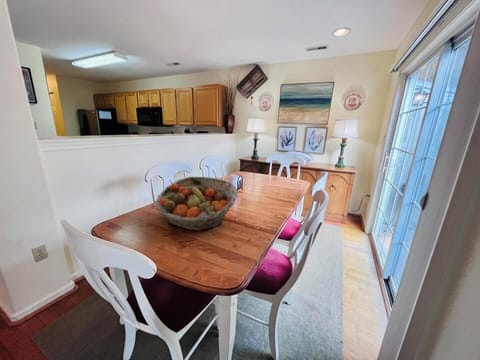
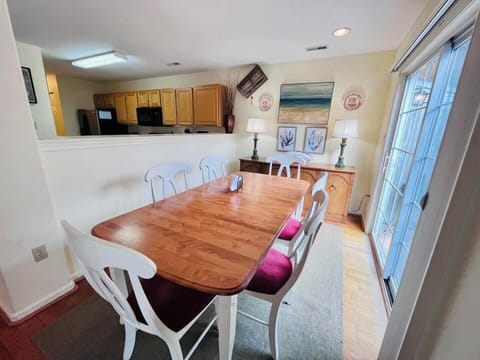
- fruit basket (197, 200)
